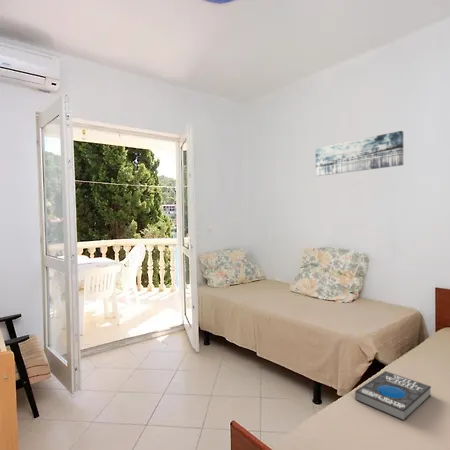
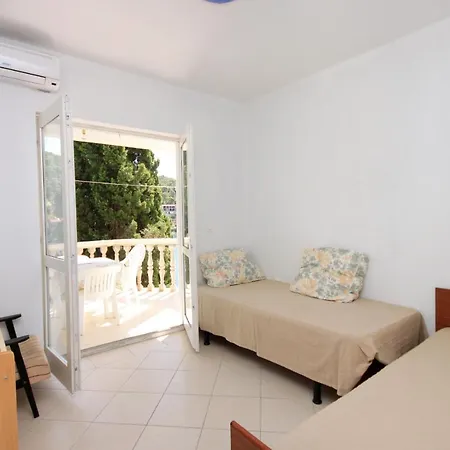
- wall art (355, 155)
- book (393, 392)
